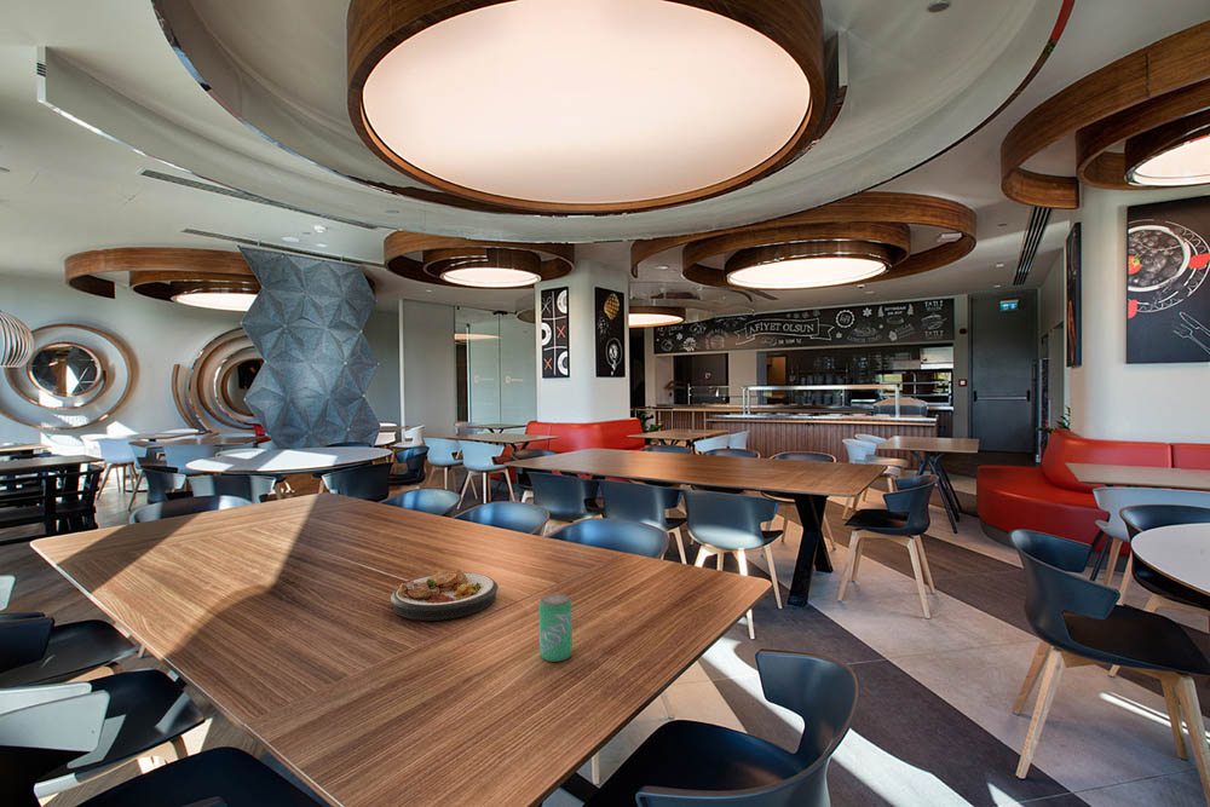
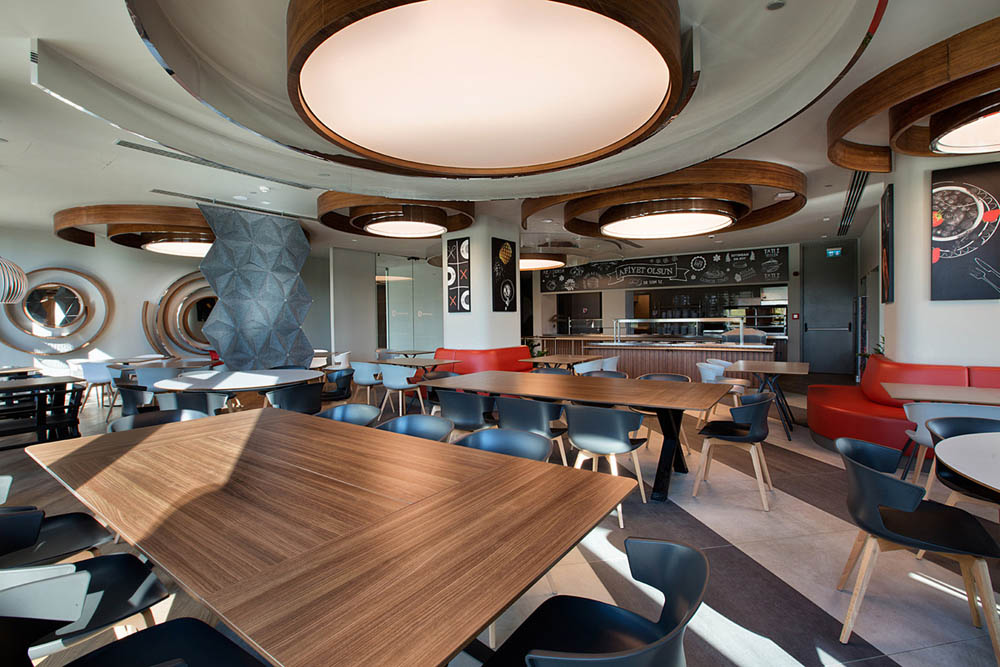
- beverage can (555, 627)
- plate (445, 589)
